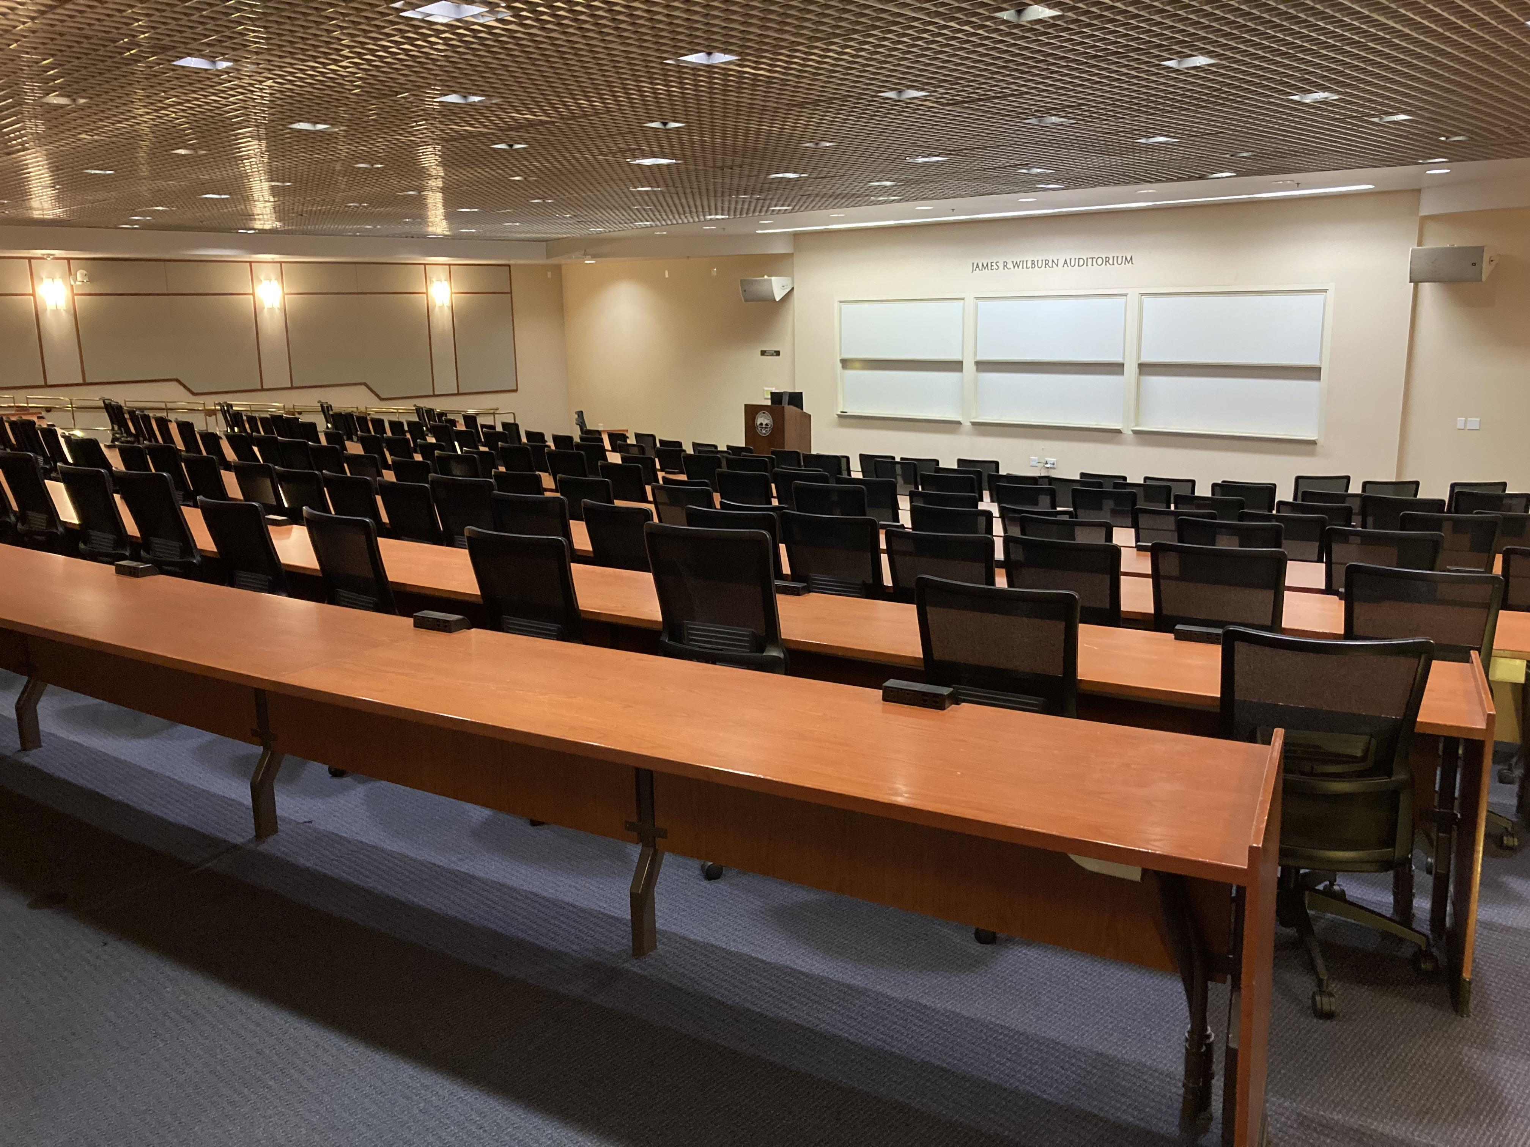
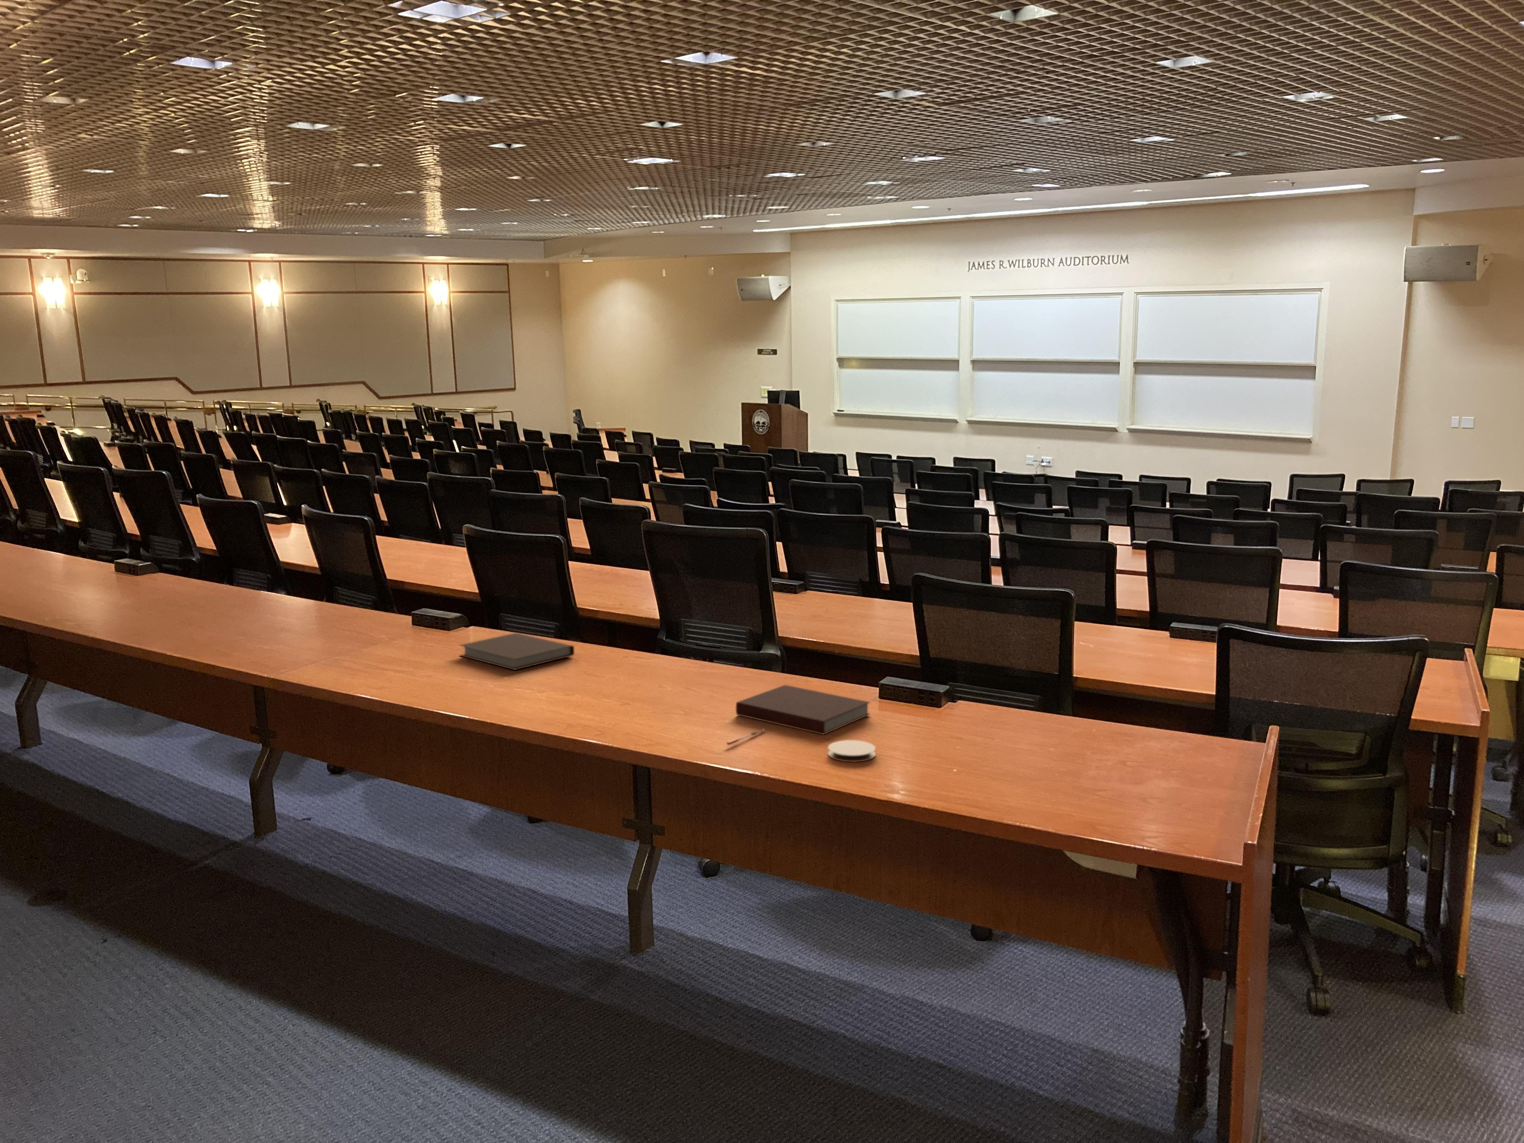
+ coaster (852, 750)
+ notebook (803, 708)
+ pen (746, 736)
+ notebook (516, 650)
